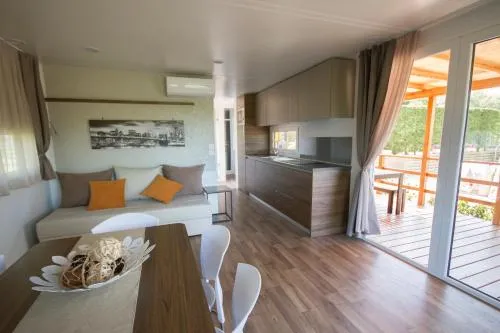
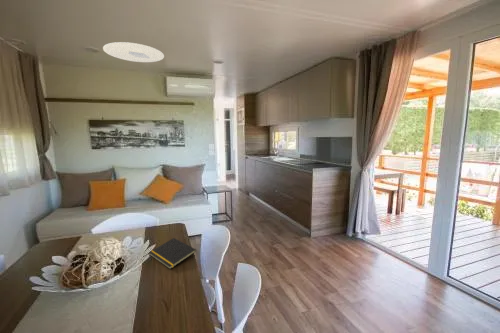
+ notepad (172, 251)
+ ceiling light (134, 50)
